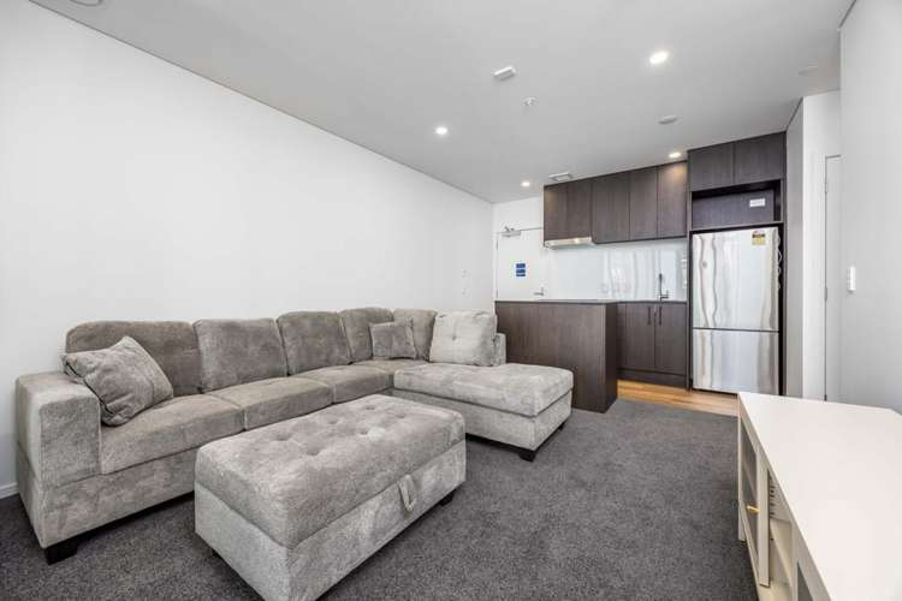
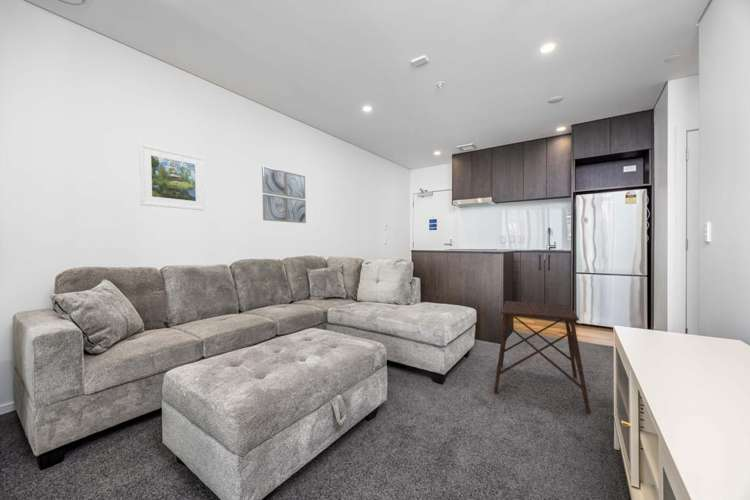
+ side table (536, 348)
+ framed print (174, 179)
+ wall art (285, 197)
